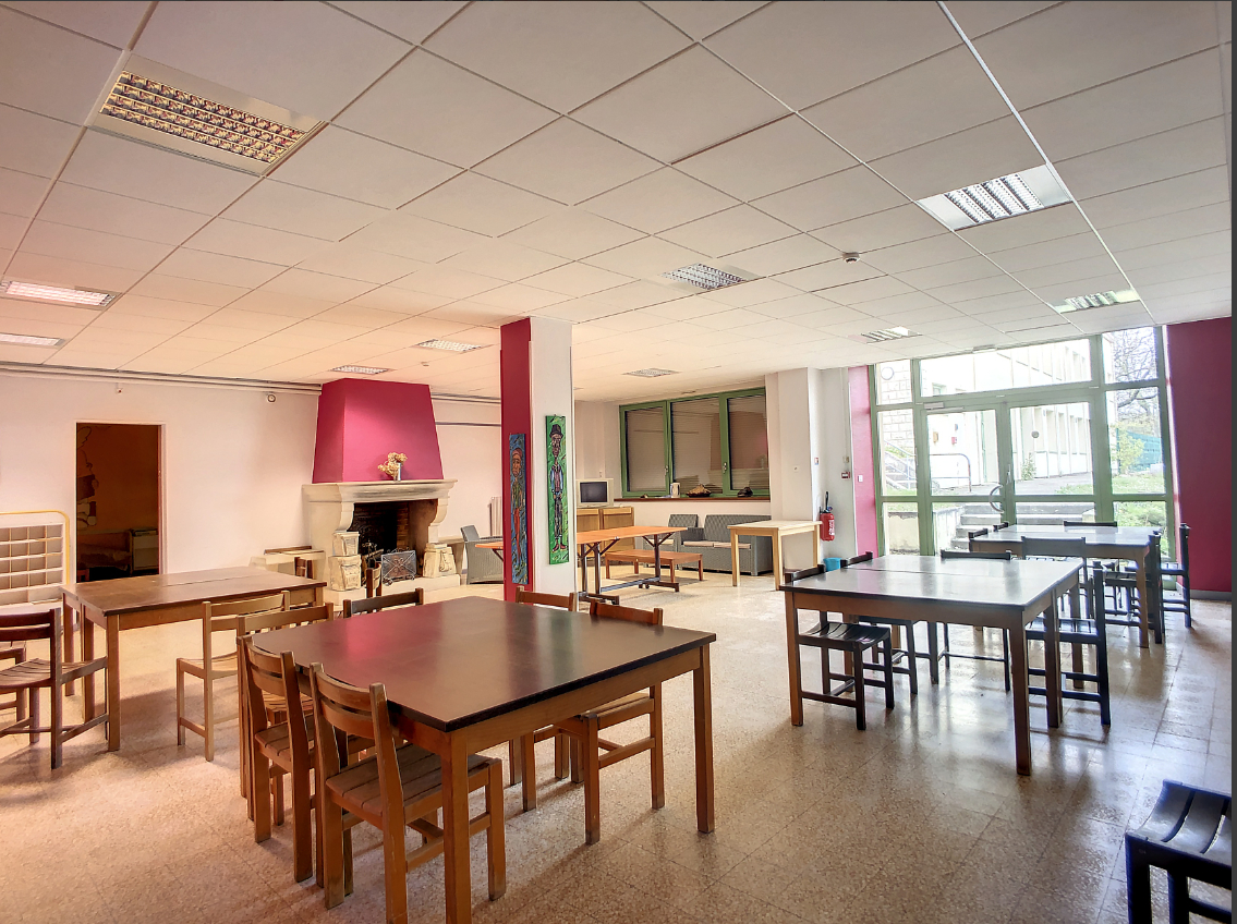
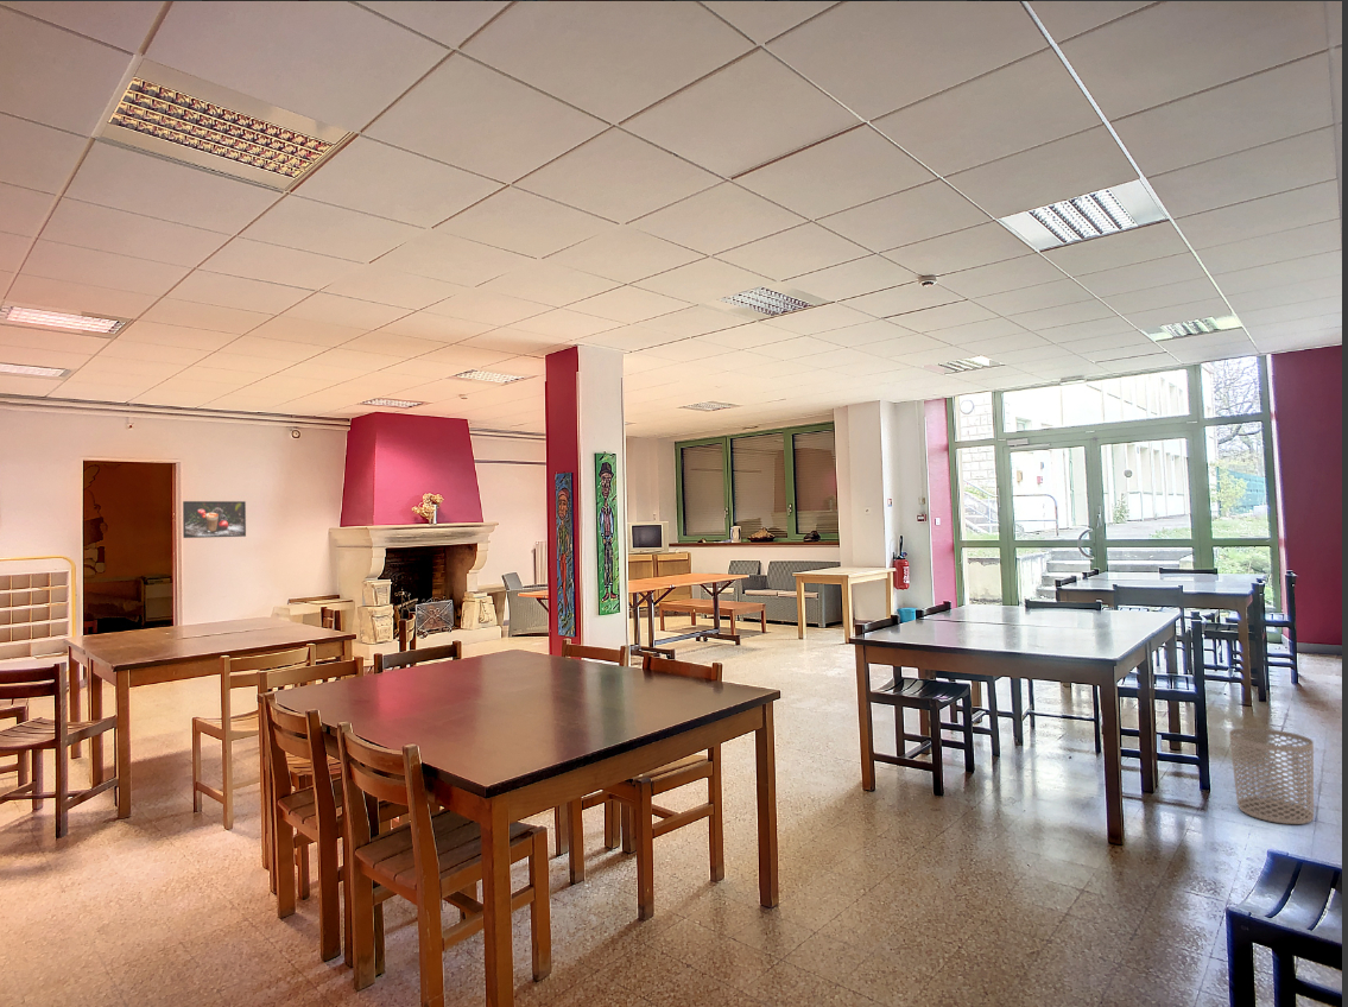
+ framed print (215, 519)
+ waste bin (1272, 774)
